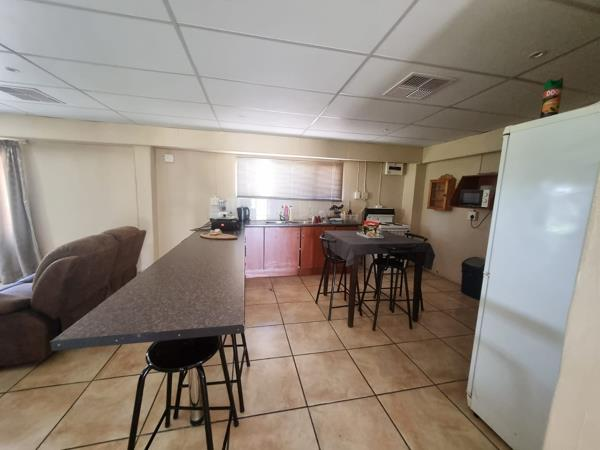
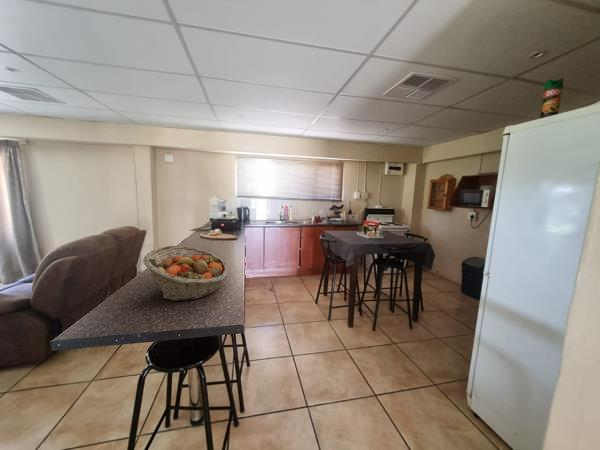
+ fruit basket (189, 269)
